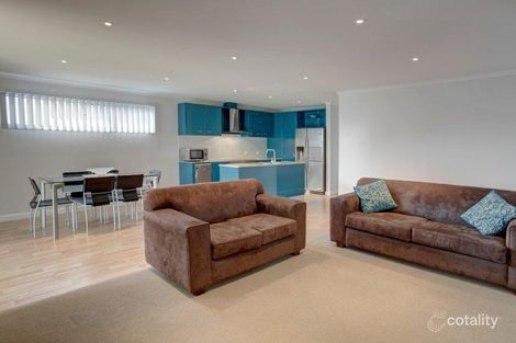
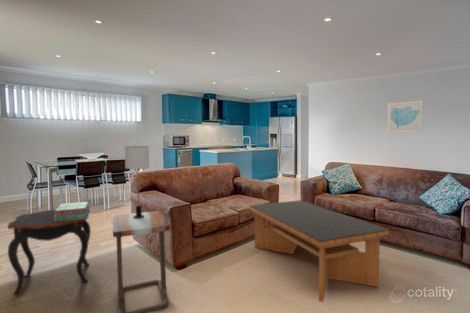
+ coffee table (307, 240)
+ wall art (404, 117)
+ table lamp (137, 181)
+ stack of books (73, 210)
+ side table (53, 239)
+ side table (121, 258)
